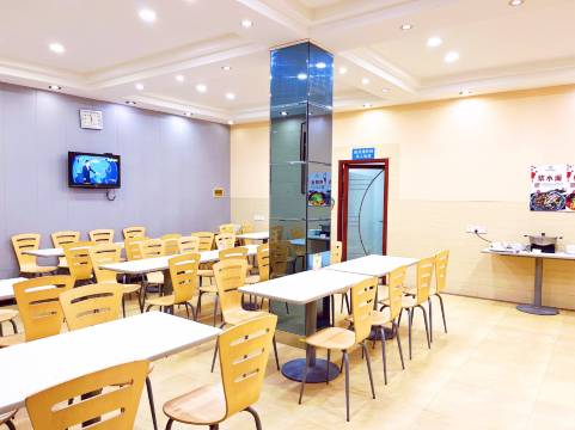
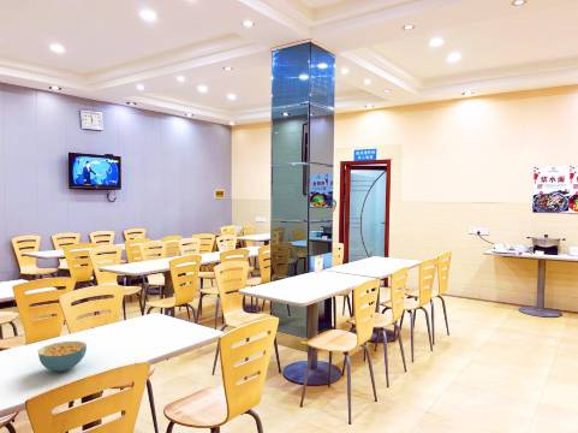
+ cereal bowl (62, 358)
